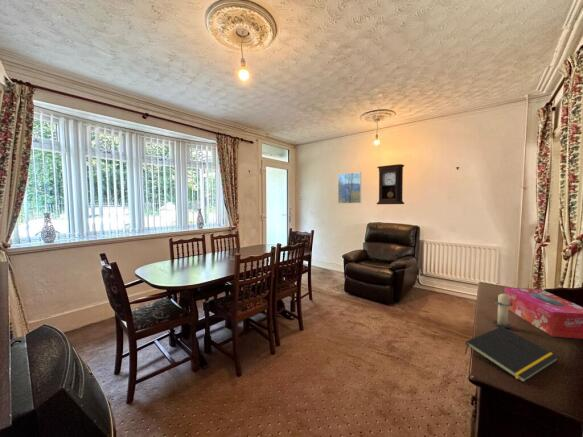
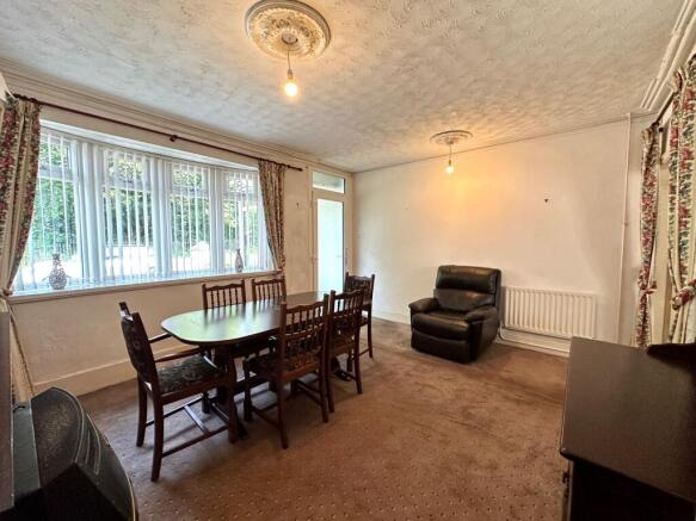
- pendulum clock (389, 185)
- tissue box (545, 309)
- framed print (349, 188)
- candle (503, 308)
- notepad (510, 350)
